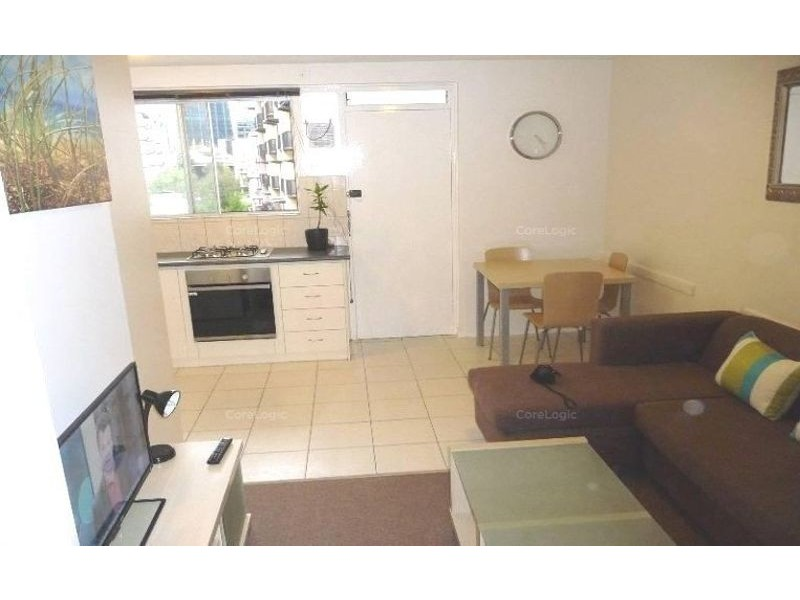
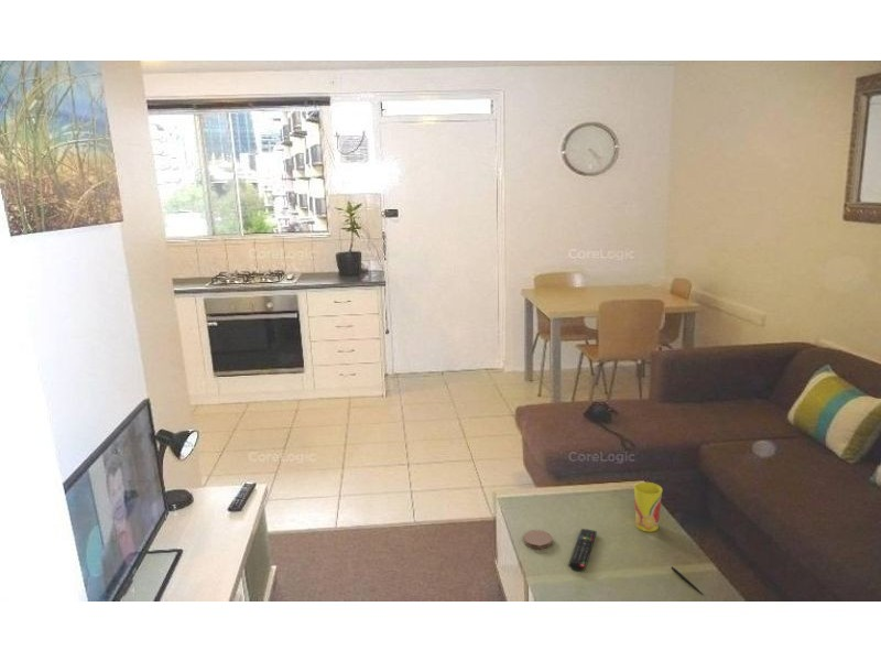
+ remote control (583, 549)
+ pen (686, 579)
+ cup (648, 507)
+ coaster (537, 539)
